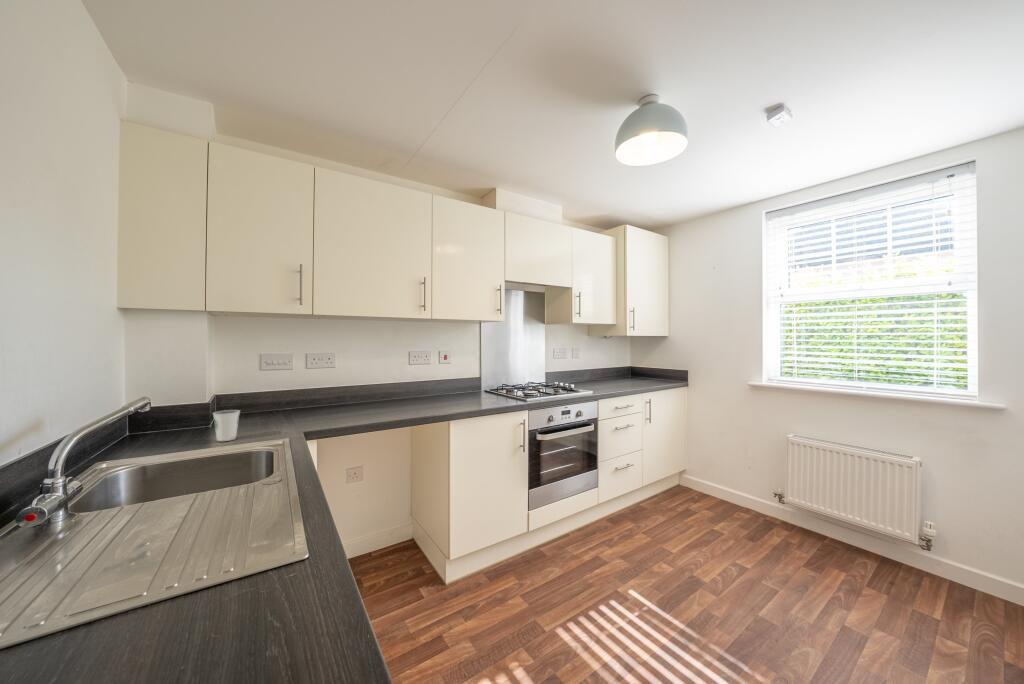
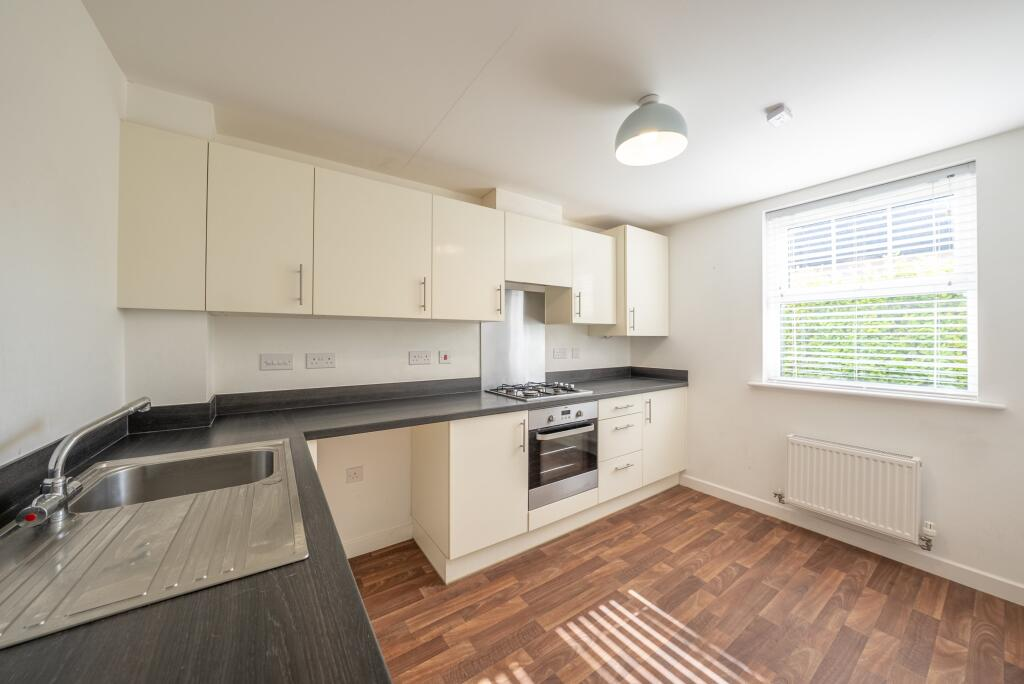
- dixie cup (226, 425)
